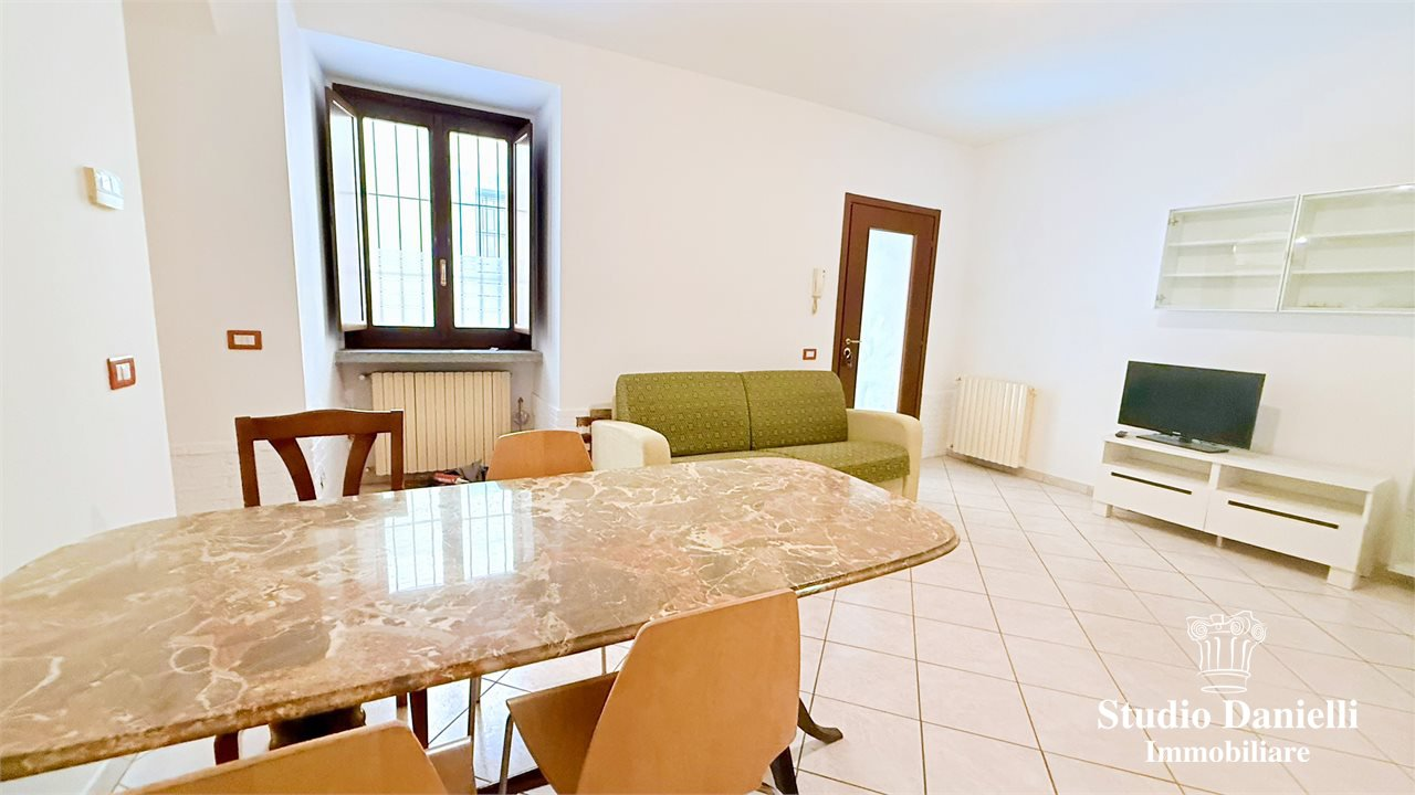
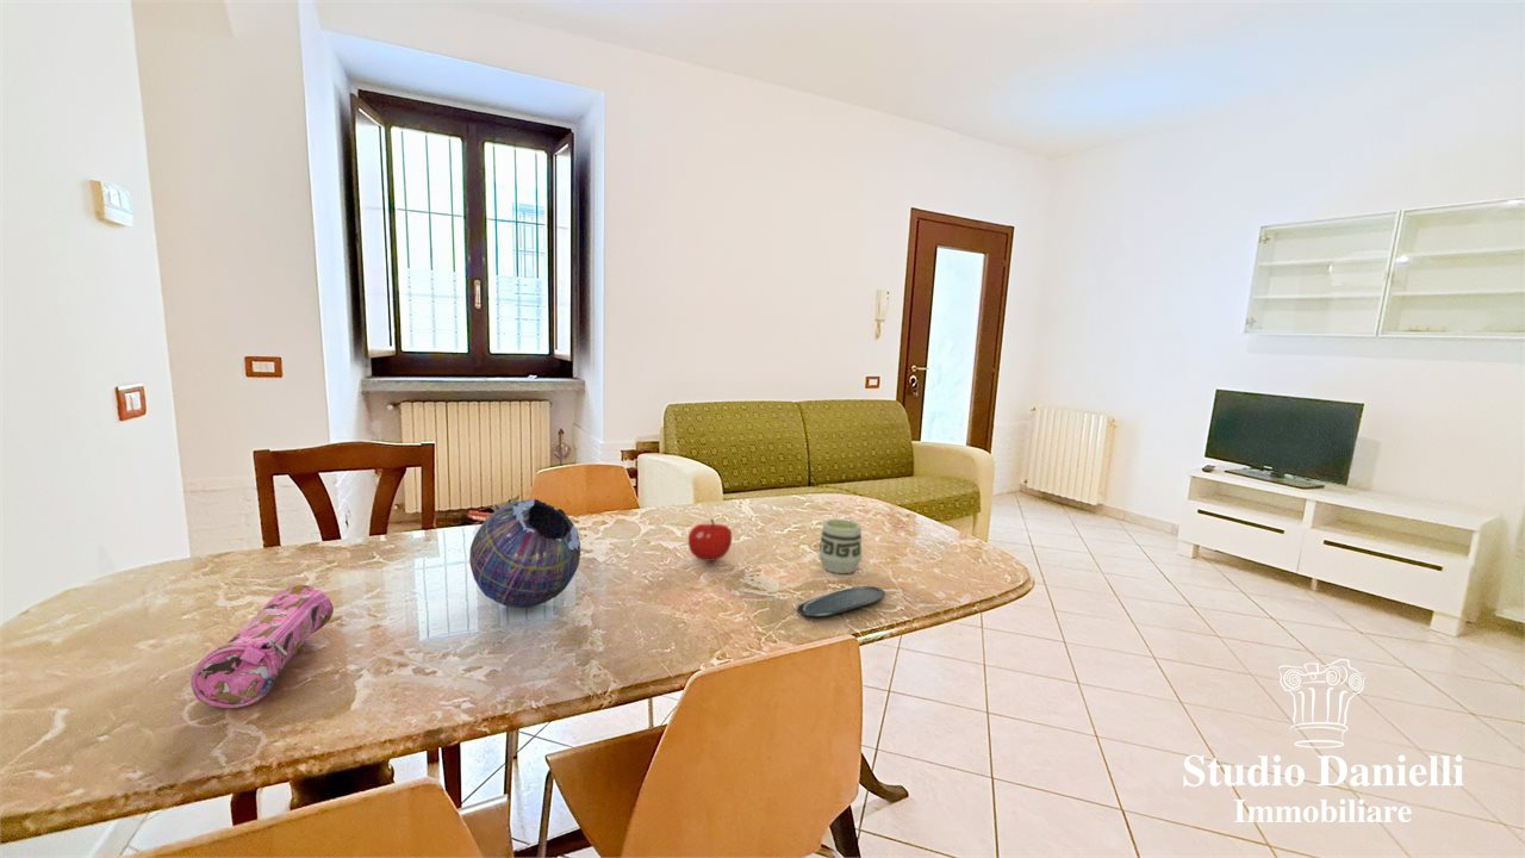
+ fruit (710, 539)
+ decorative ball (527, 551)
+ pencil case (270, 639)
+ oval tray (842, 599)
+ cup (840, 546)
